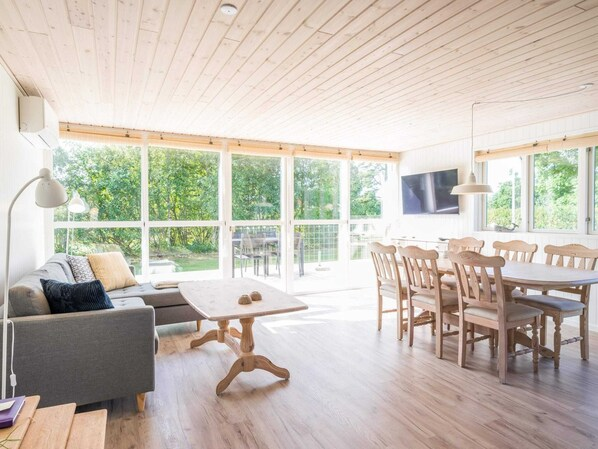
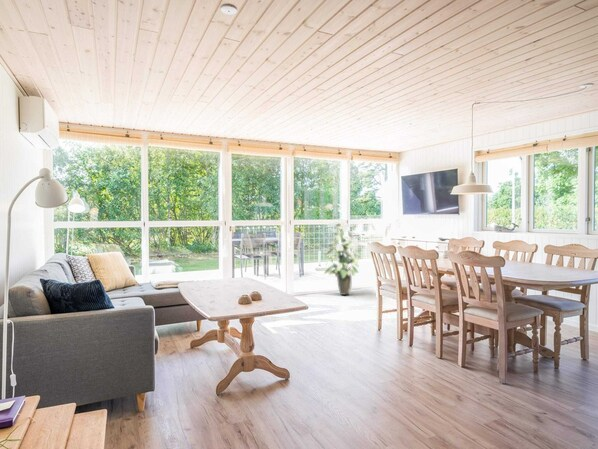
+ indoor plant (341, 256)
